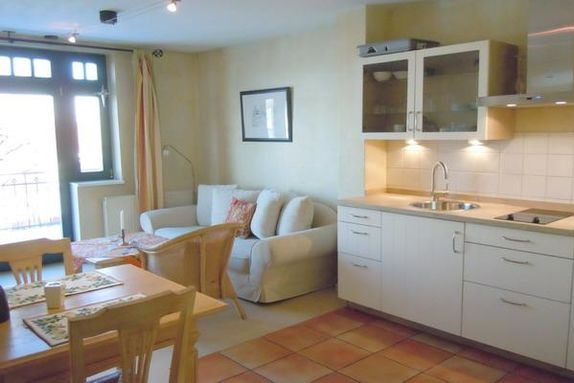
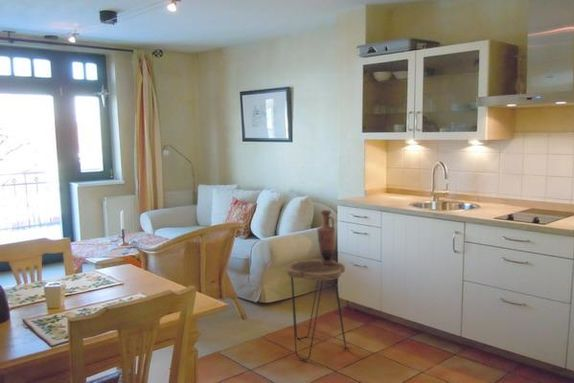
+ side table (317, 308)
+ vase (326, 236)
